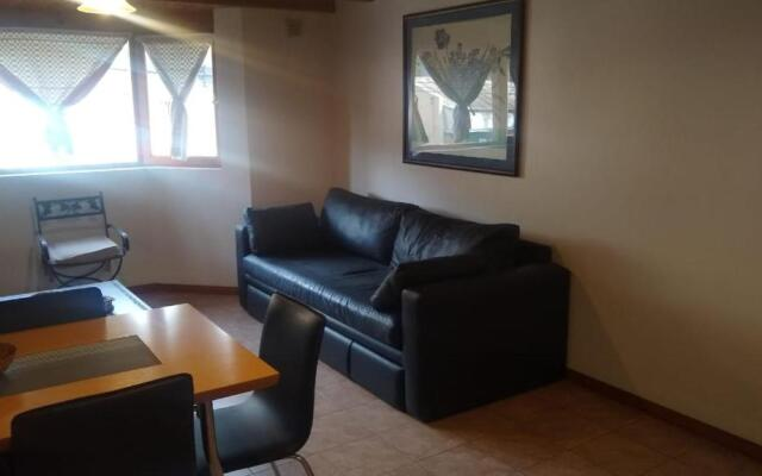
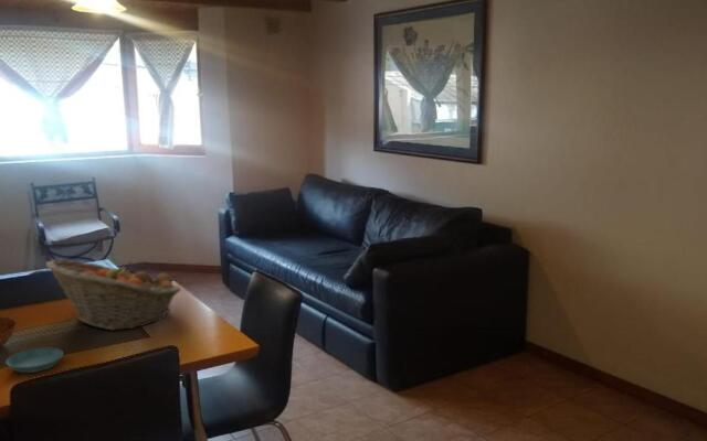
+ fruit basket (114, 287)
+ saucer (35, 361)
